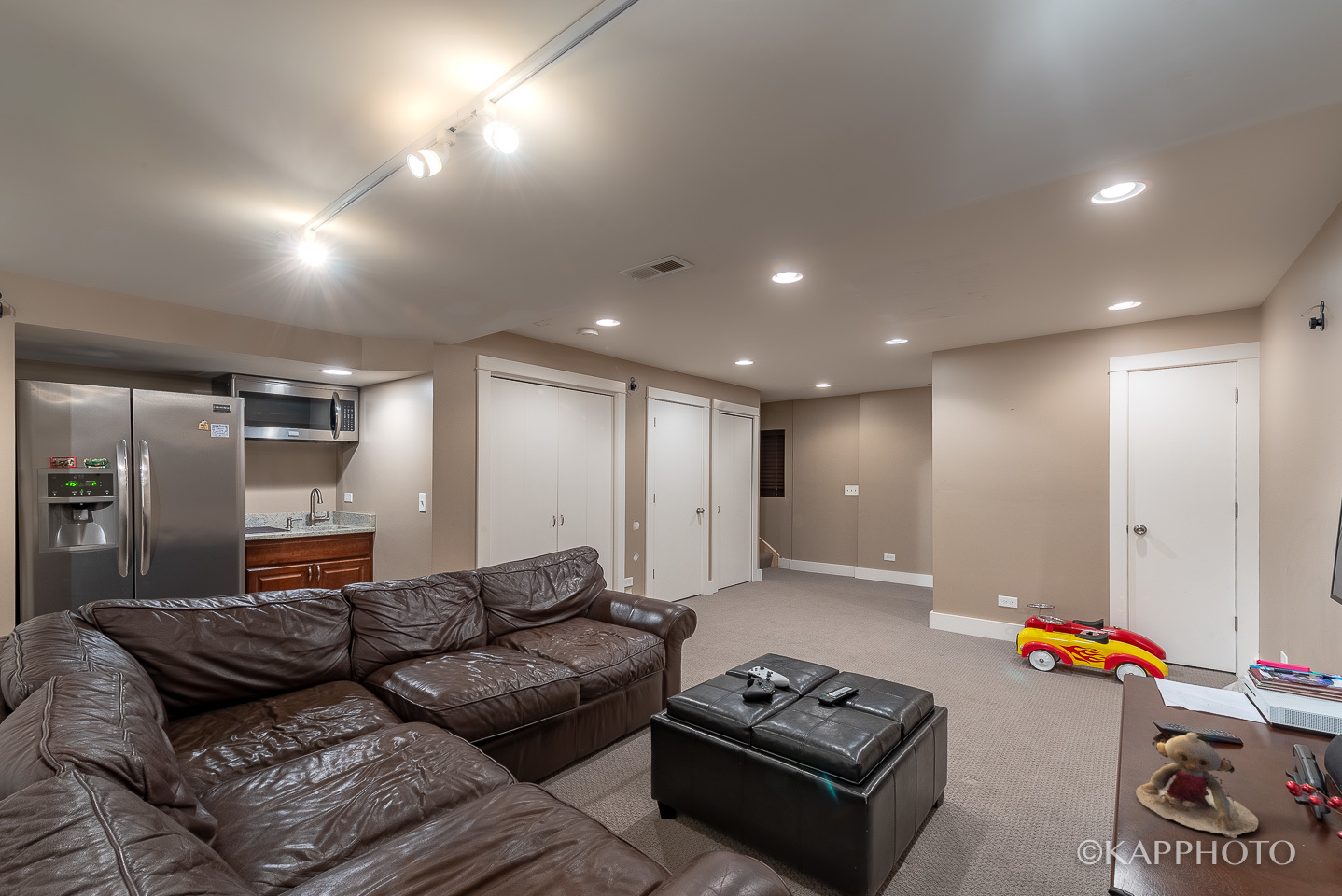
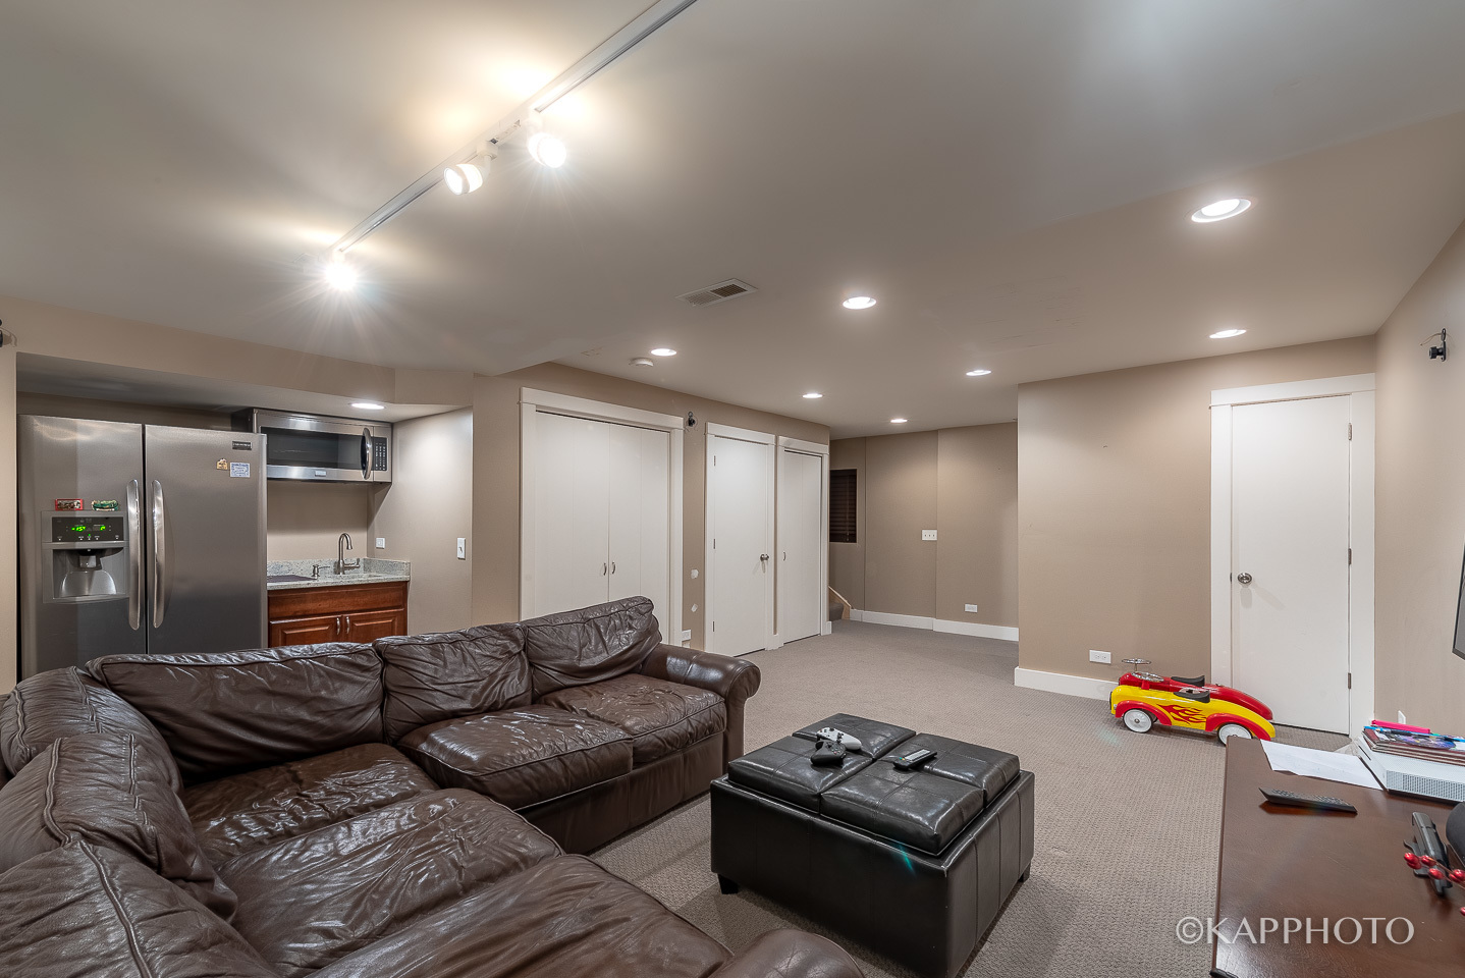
- stuffed animal (1194, 770)
